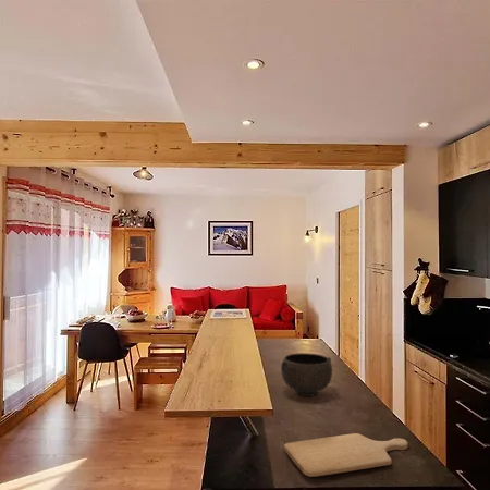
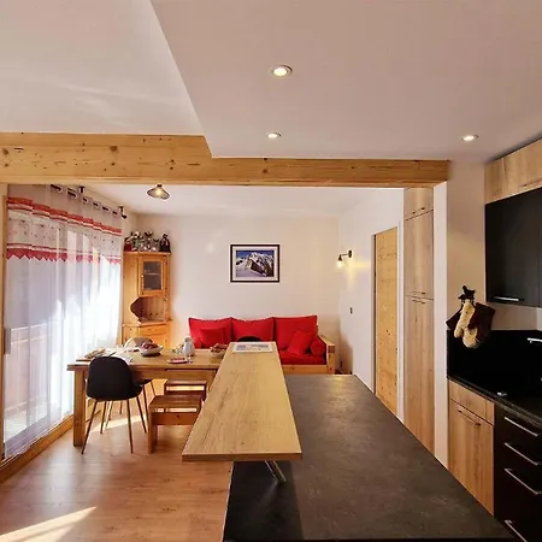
- chopping board (352, 451)
- bowl (306, 375)
